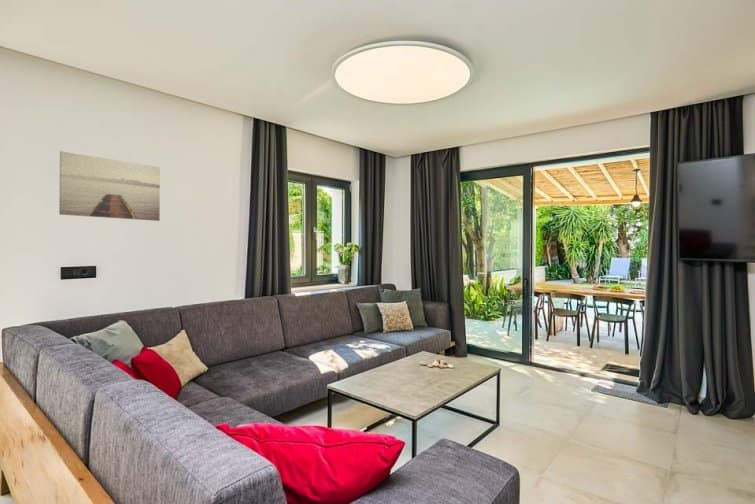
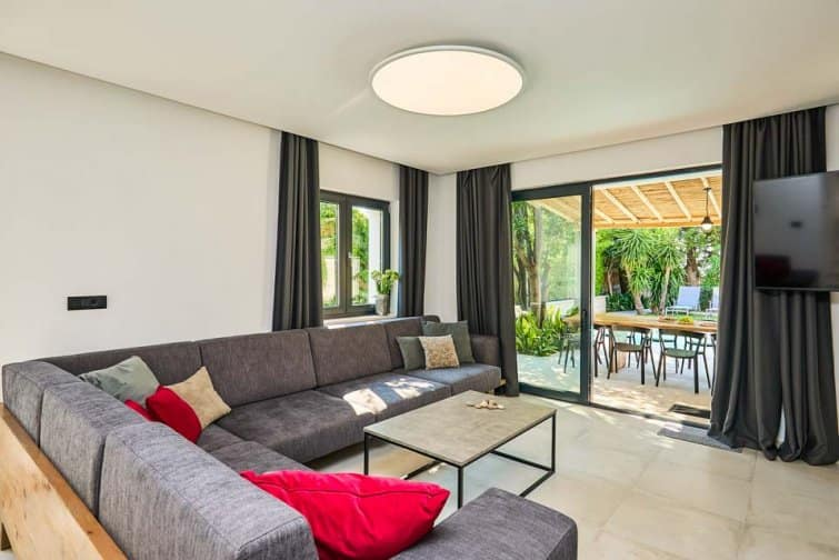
- wall art (113, 188)
